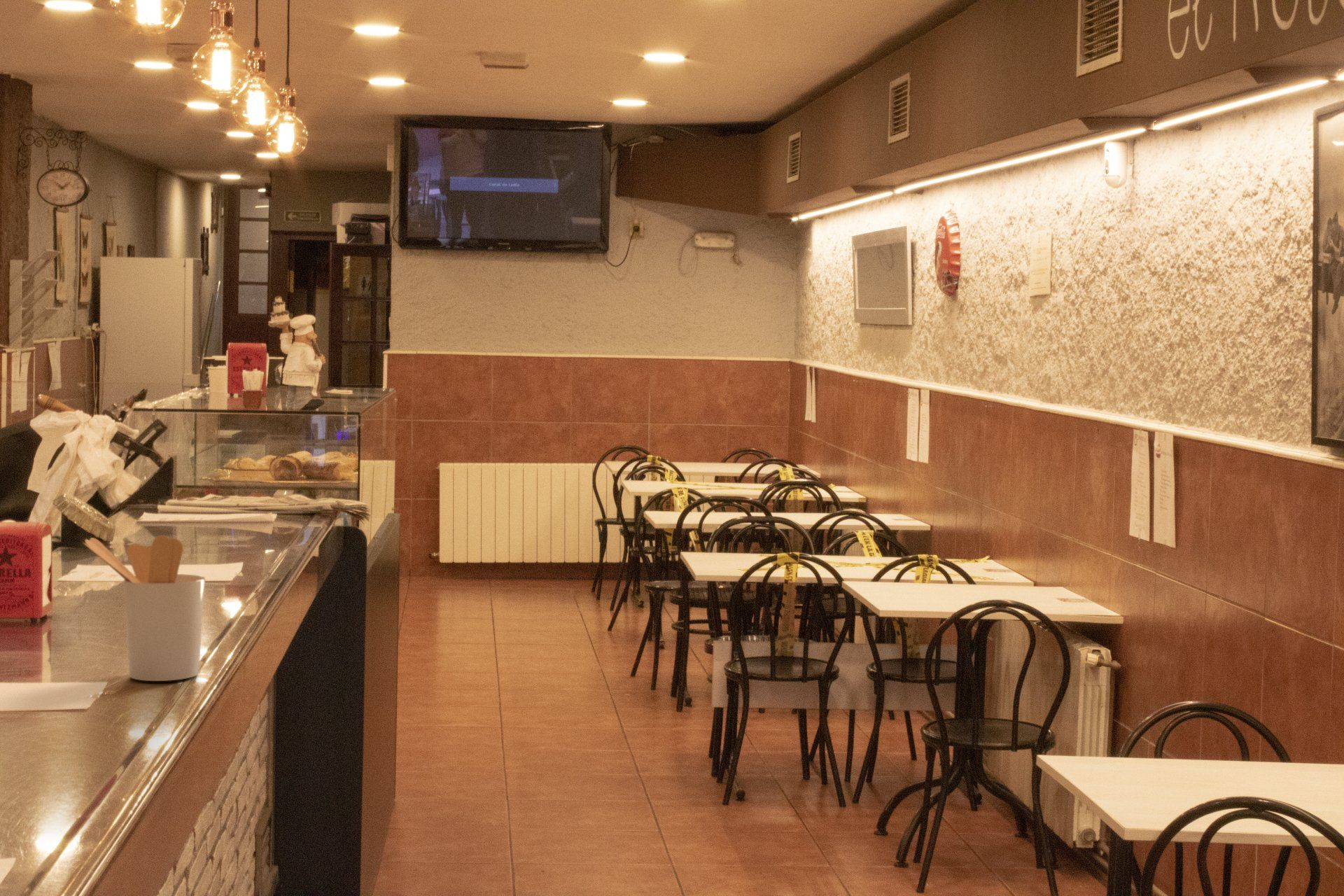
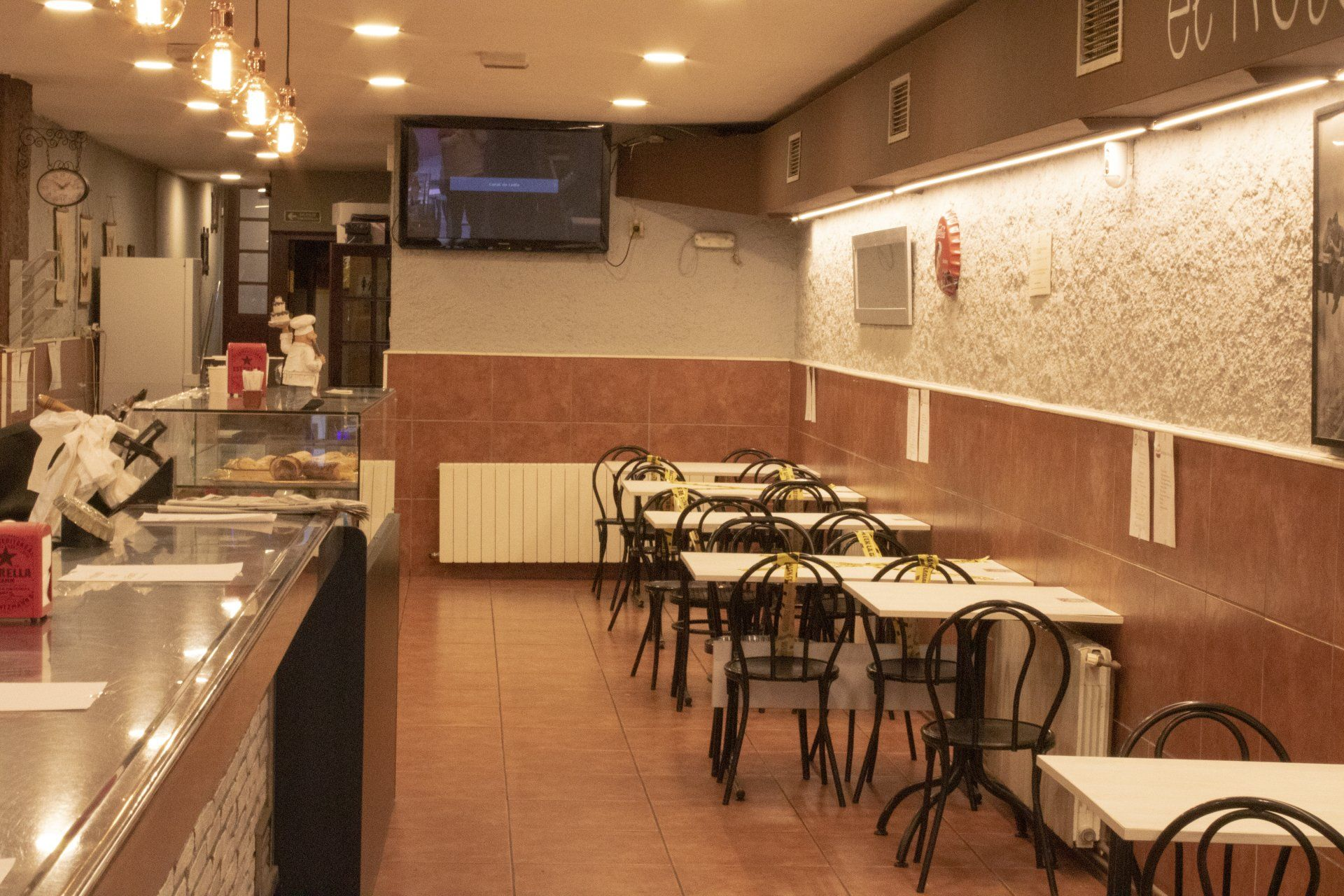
- utensil holder (143, 604)
